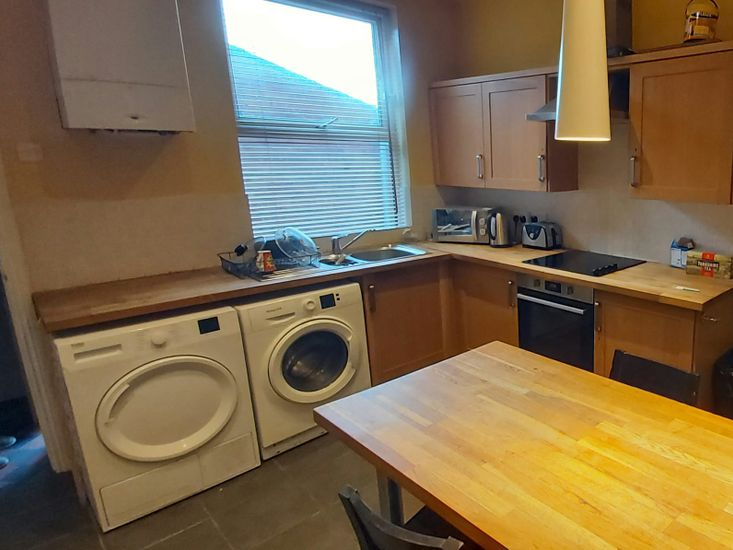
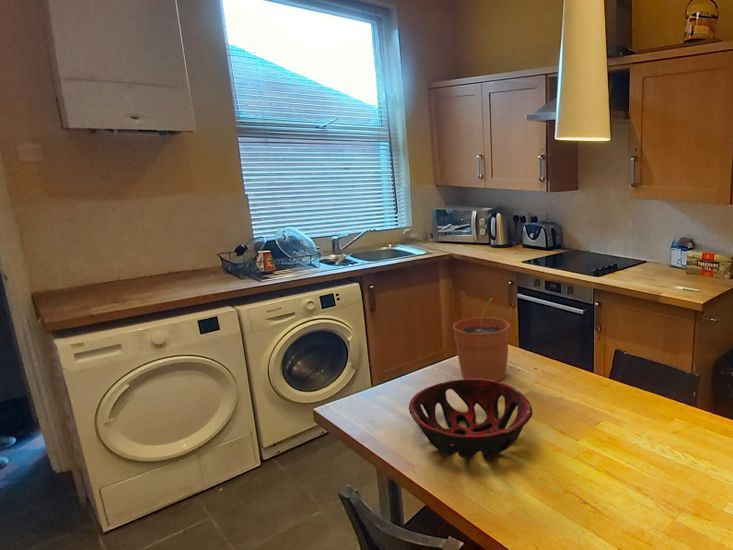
+ plant pot (481, 337)
+ decorative bowl (469, 421)
